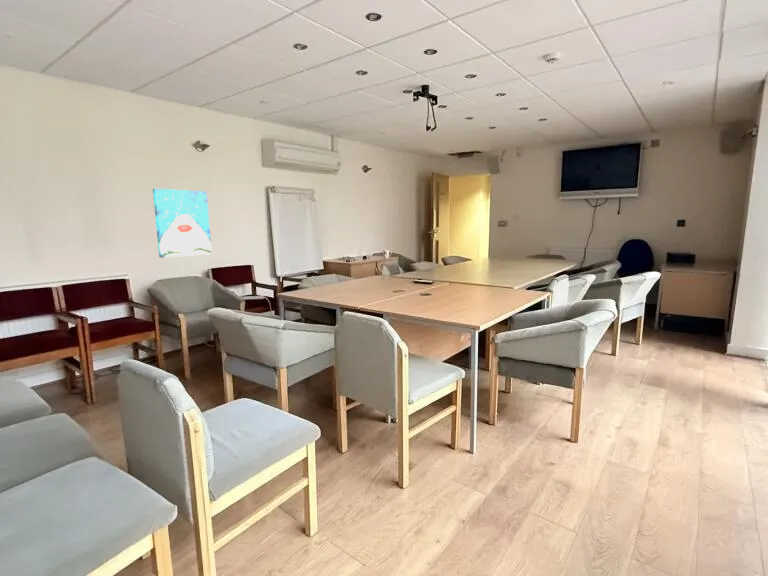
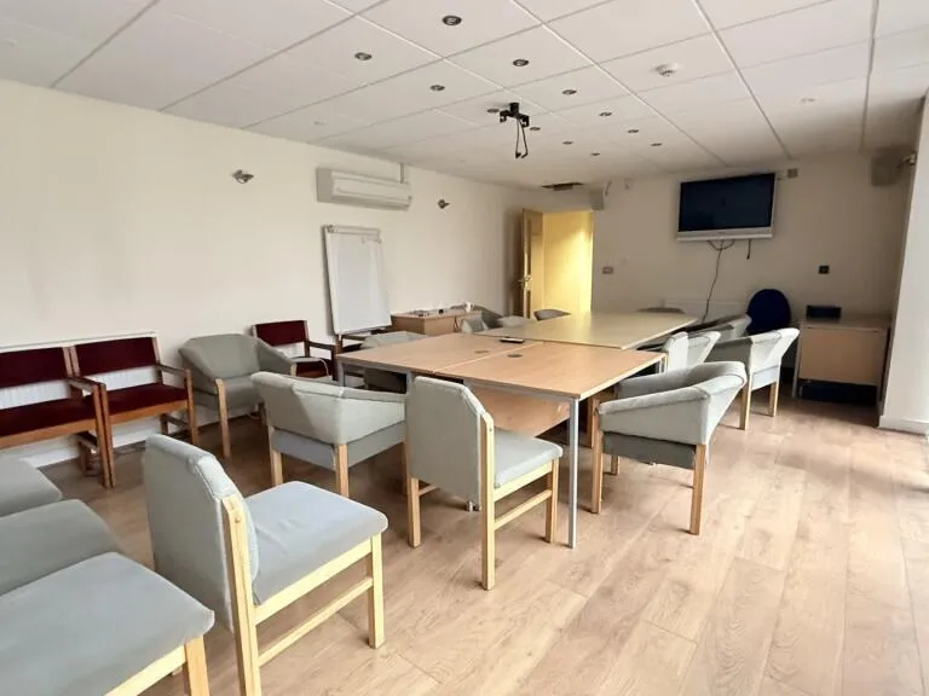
- wall art (183, 223)
